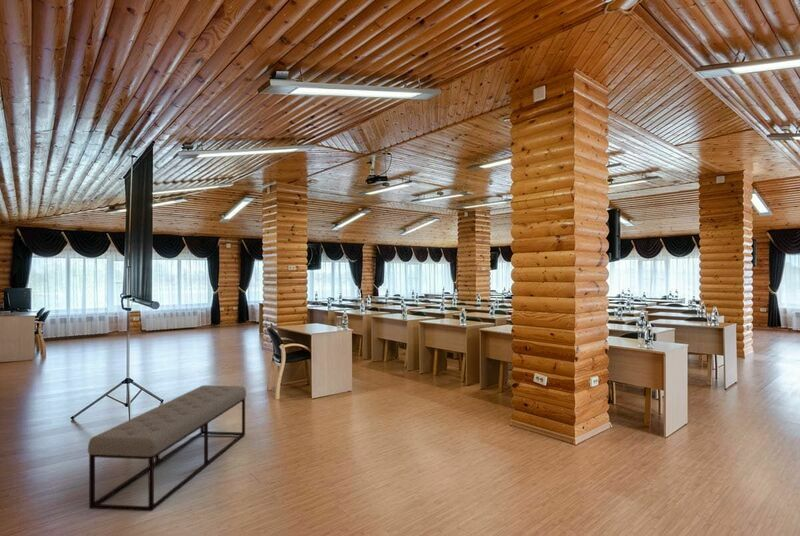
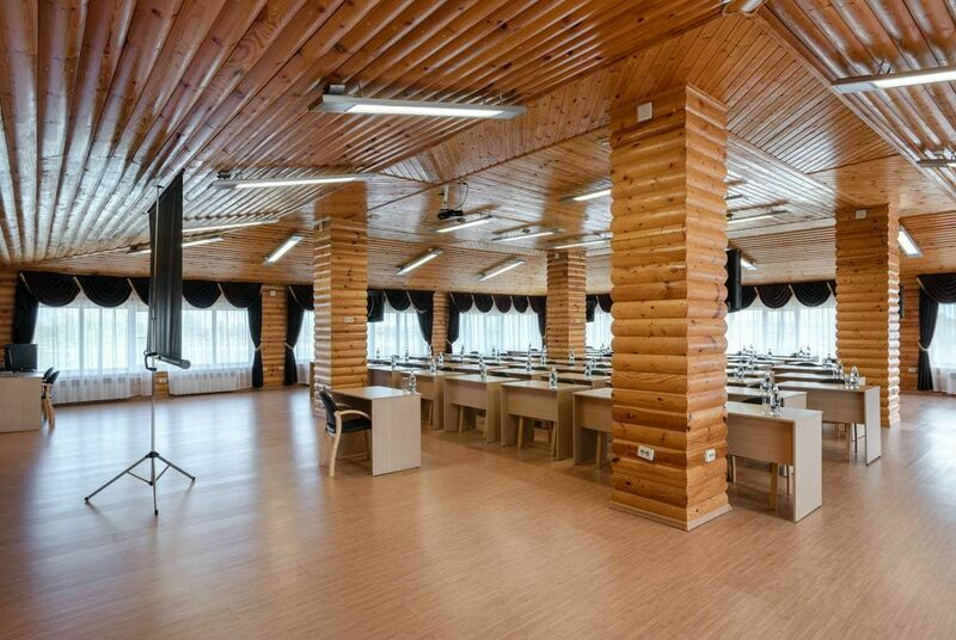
- bench (181, 435)
